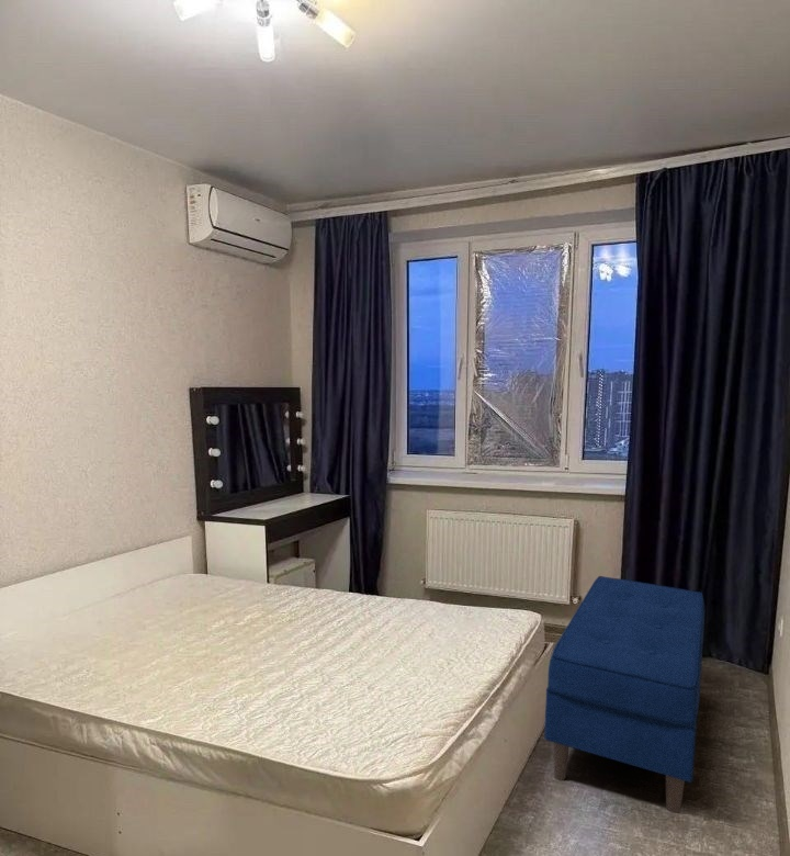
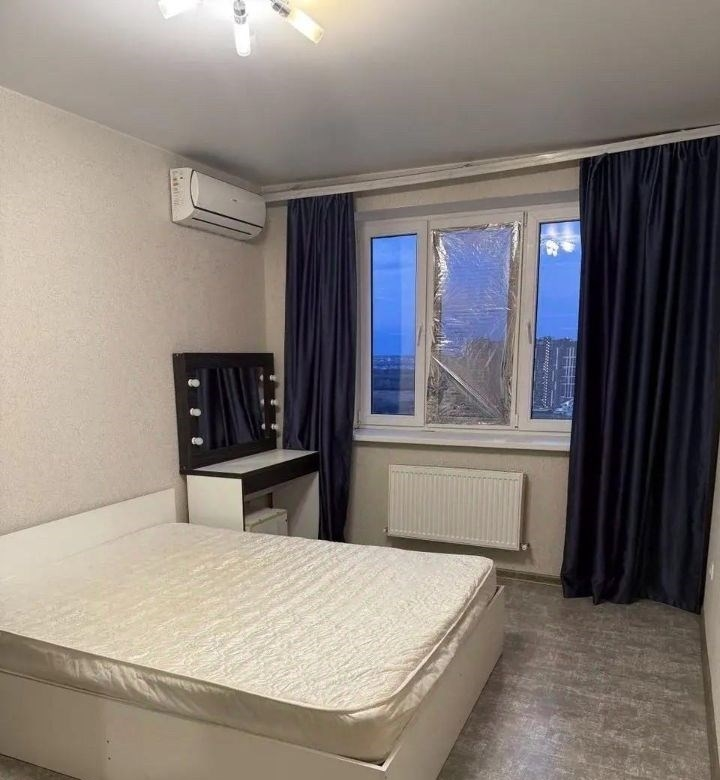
- bench (633, 674)
